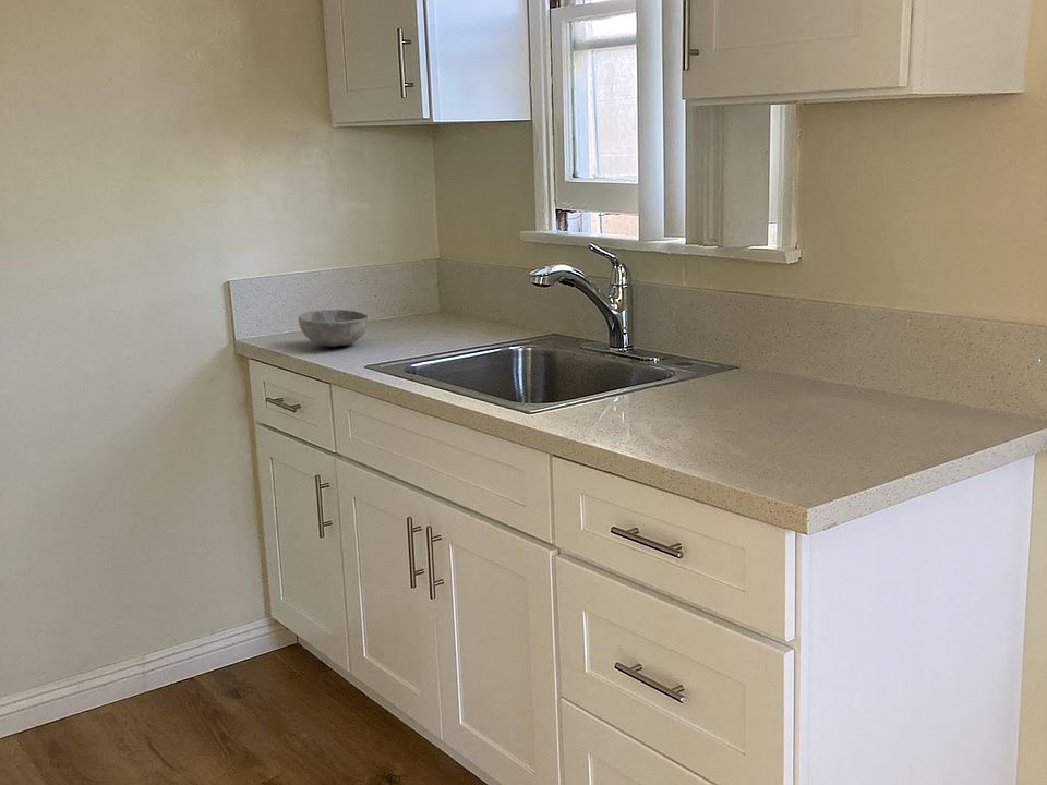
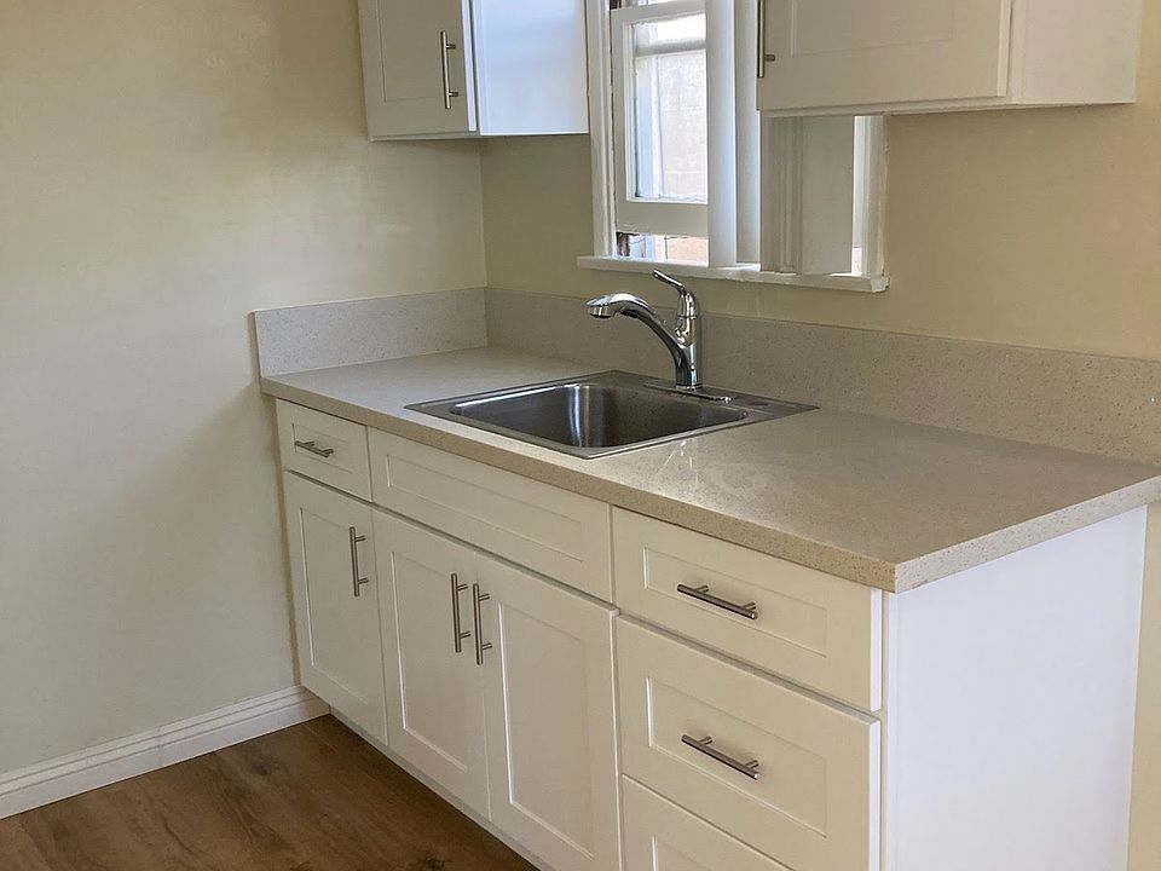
- bowl (335, 329)
